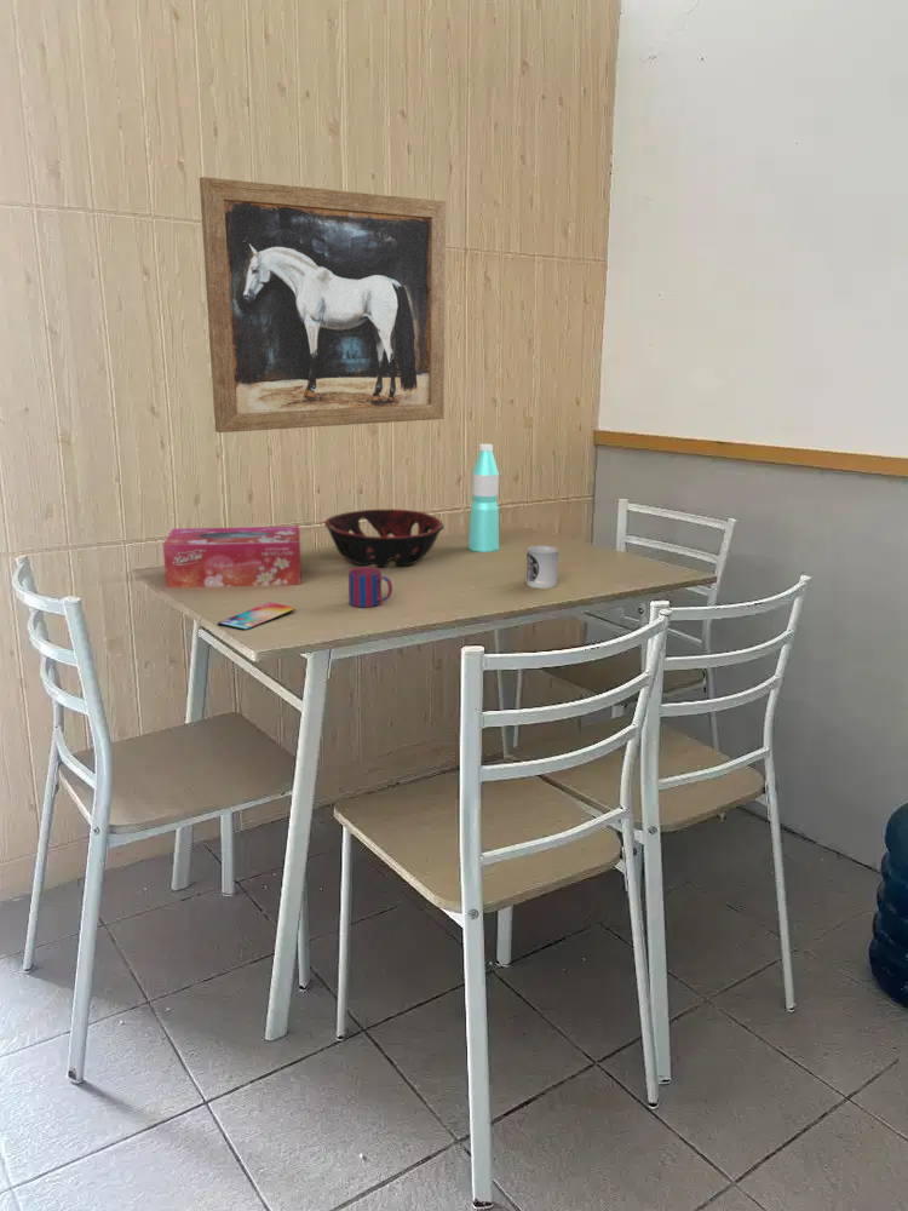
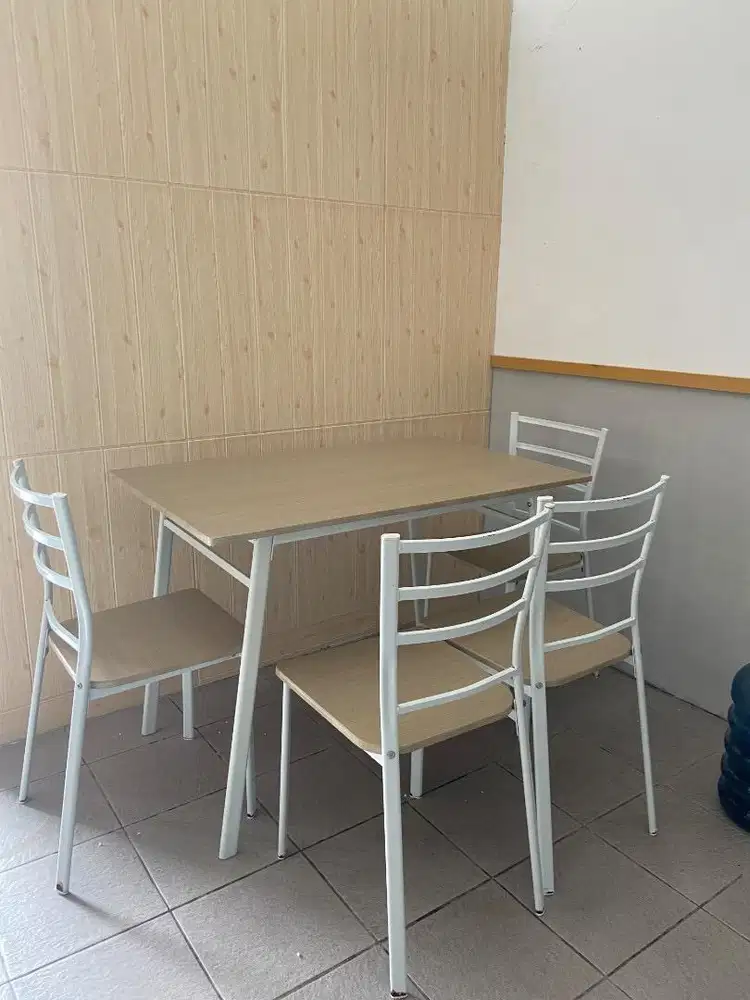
- tissue box (235, 556)
- cup (539, 564)
- mug (370, 587)
- wall art (335, 311)
- water bottle (484, 497)
- decorative bowl (384, 540)
- smartphone (257, 615)
